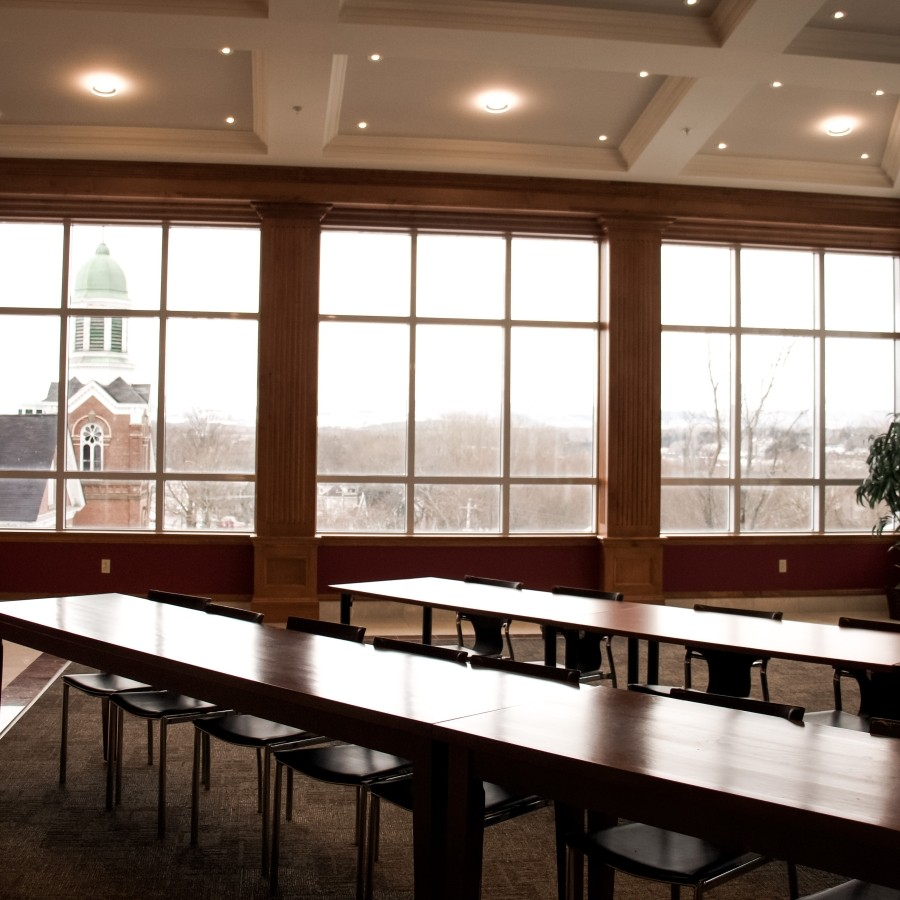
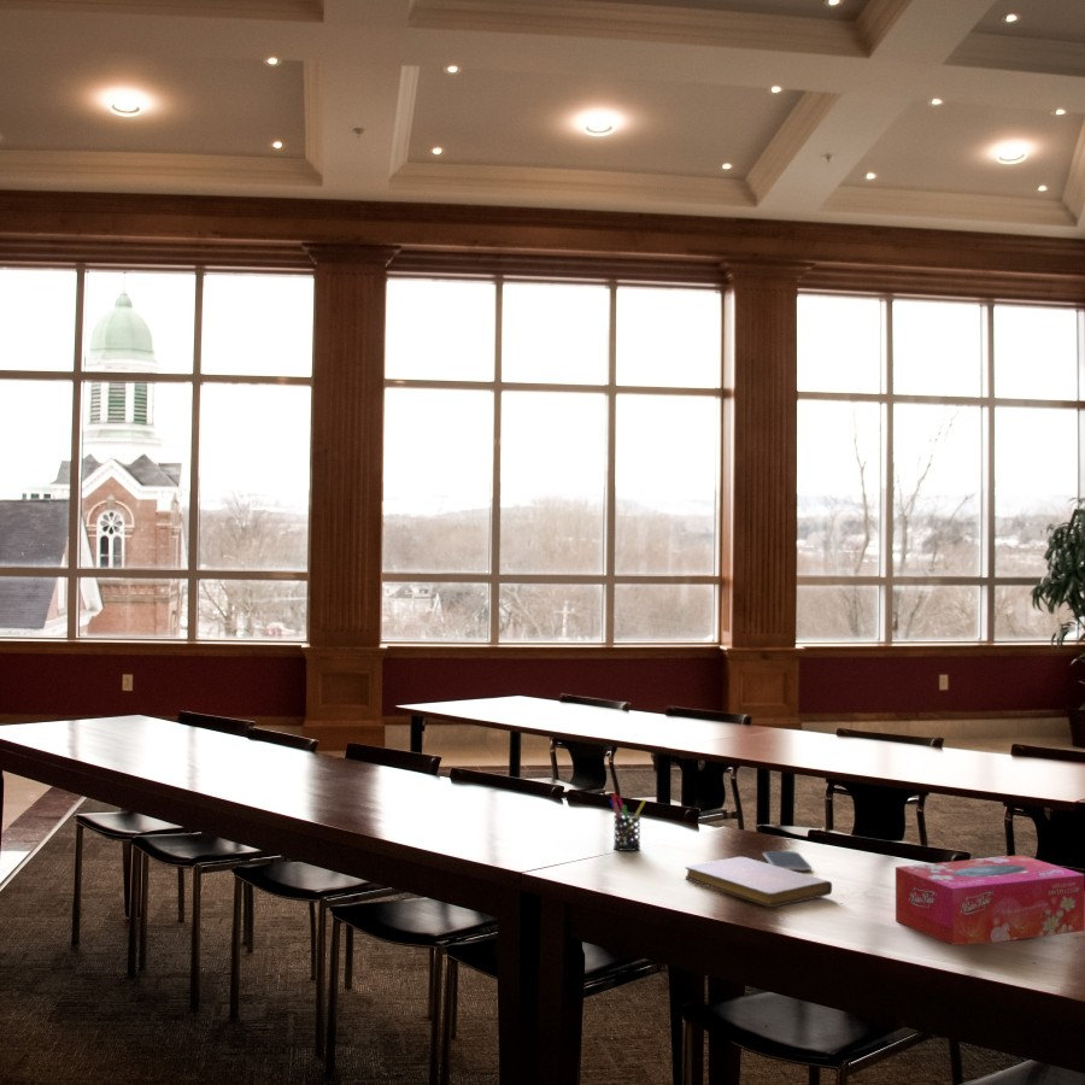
+ tissue box (989, 898)
+ notebook (756, 879)
+ pen holder (624, 821)
+ smartphone (786, 861)
